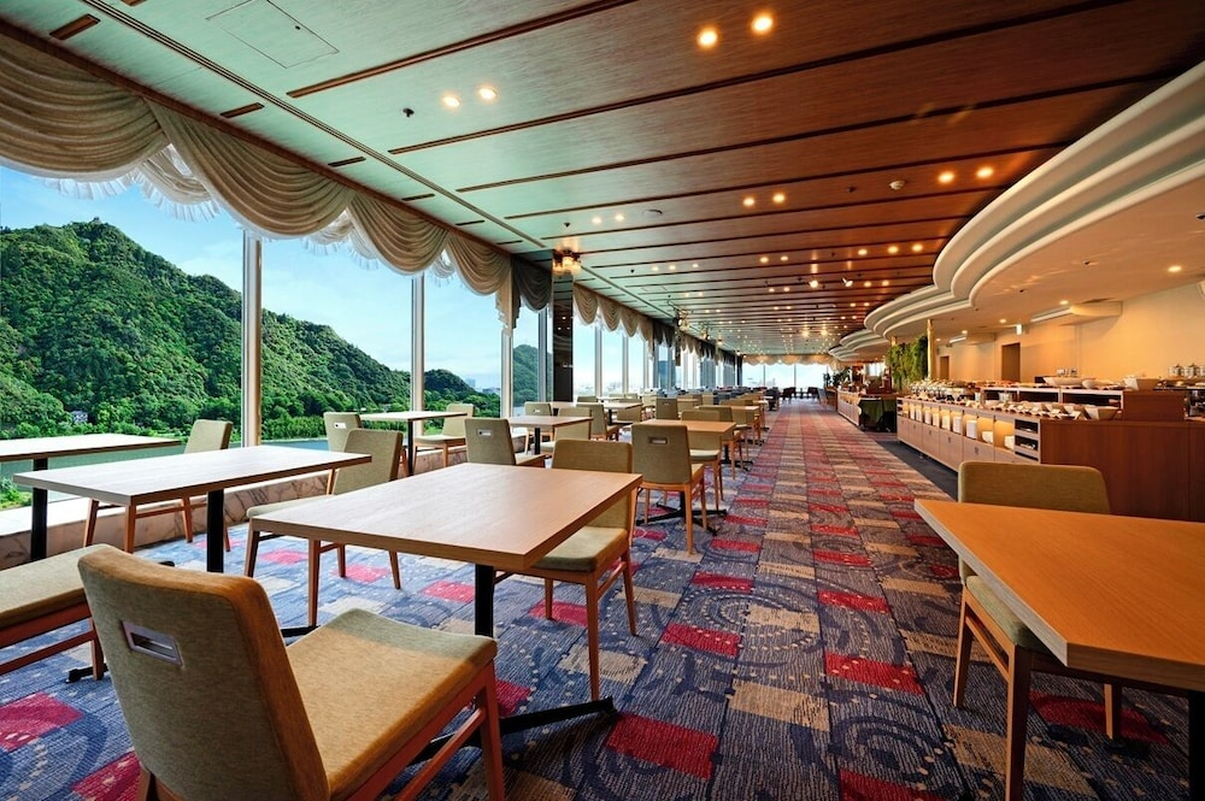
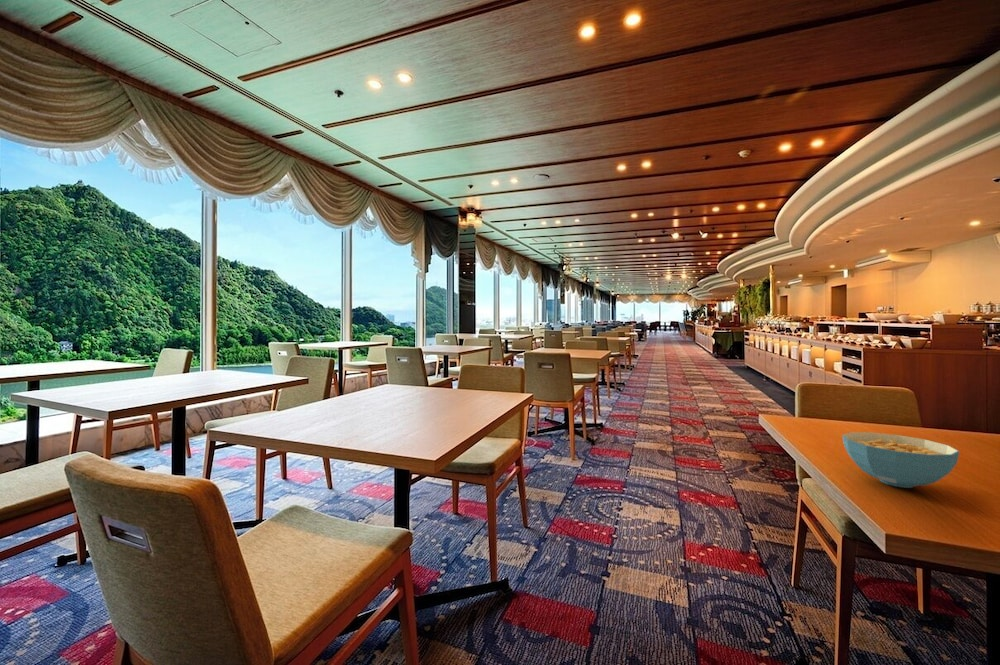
+ cereal bowl (896, 462)
